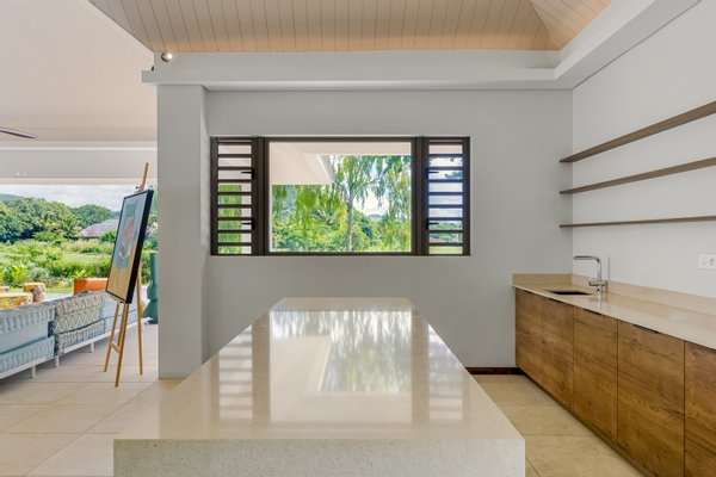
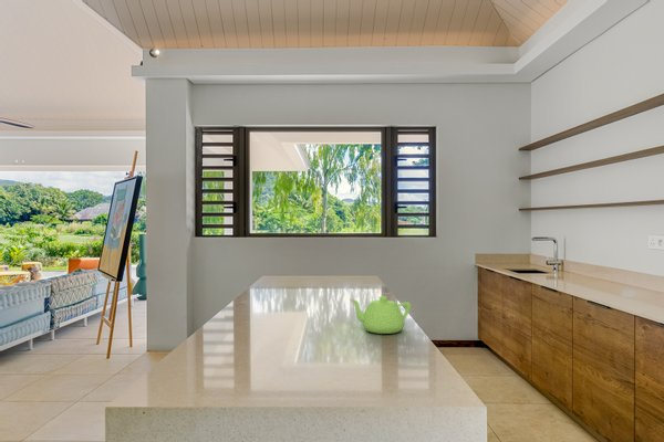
+ teapot (380, 313)
